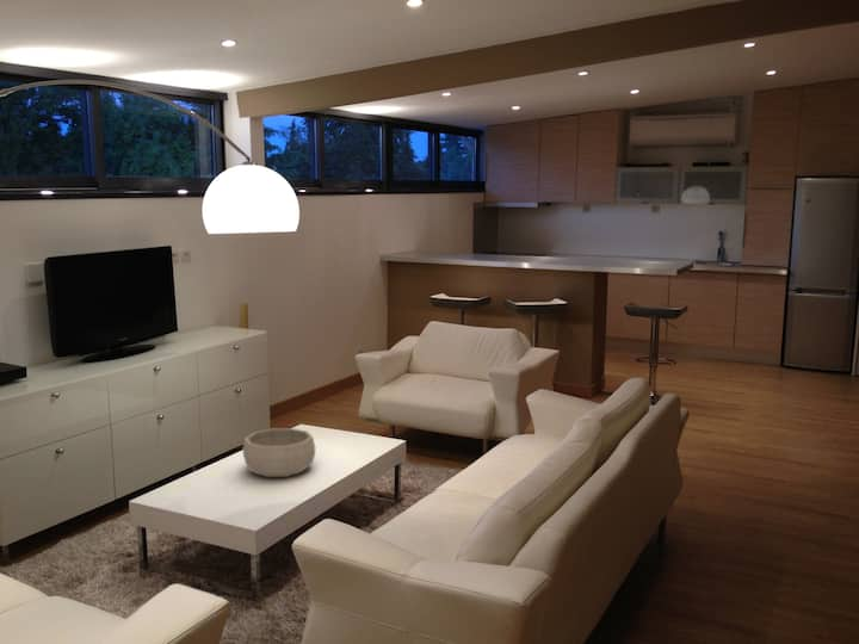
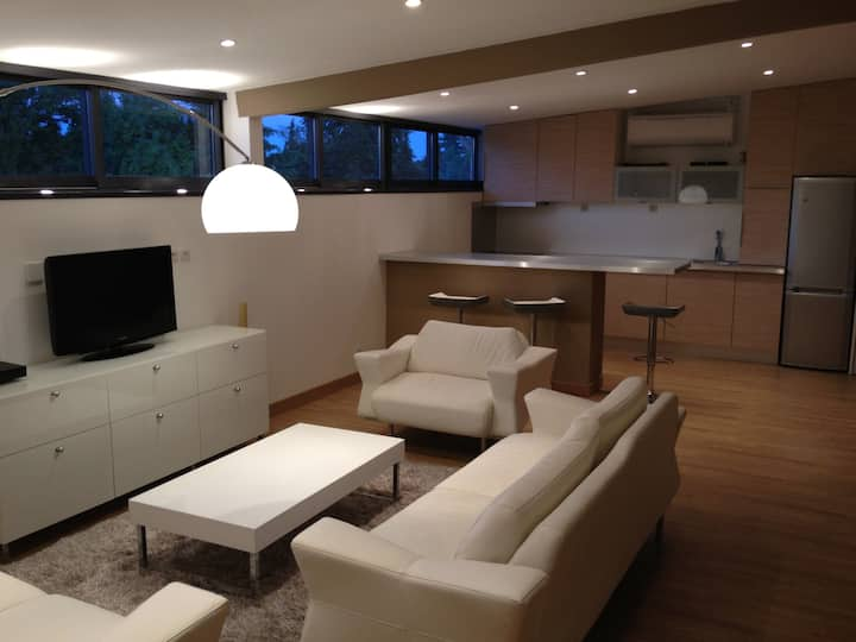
- decorative bowl (279, 453)
